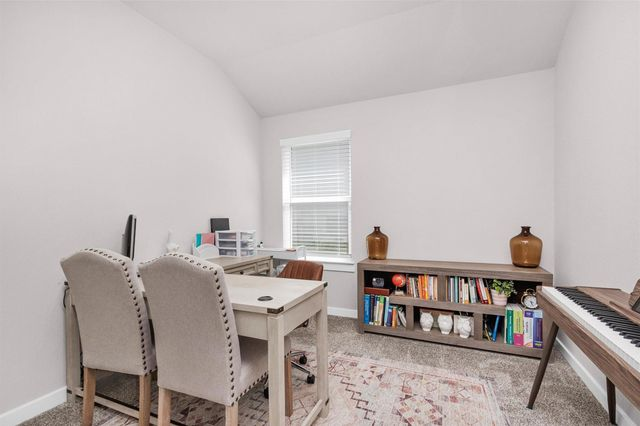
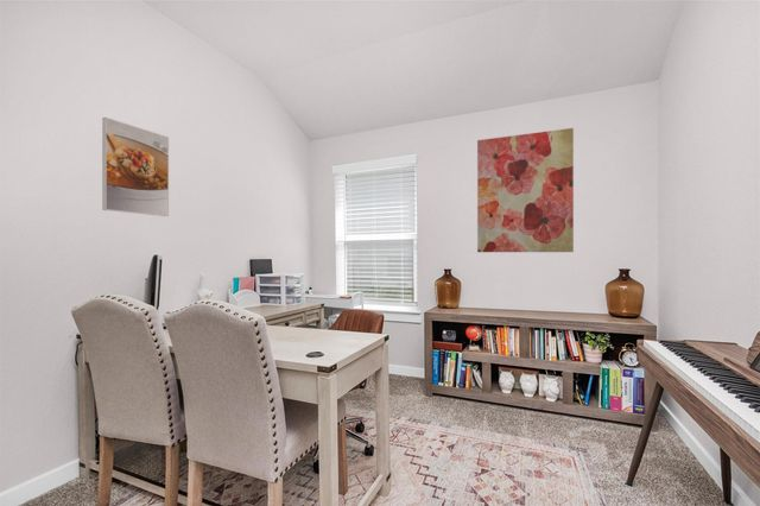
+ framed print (138, 170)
+ wall art (522, 192)
